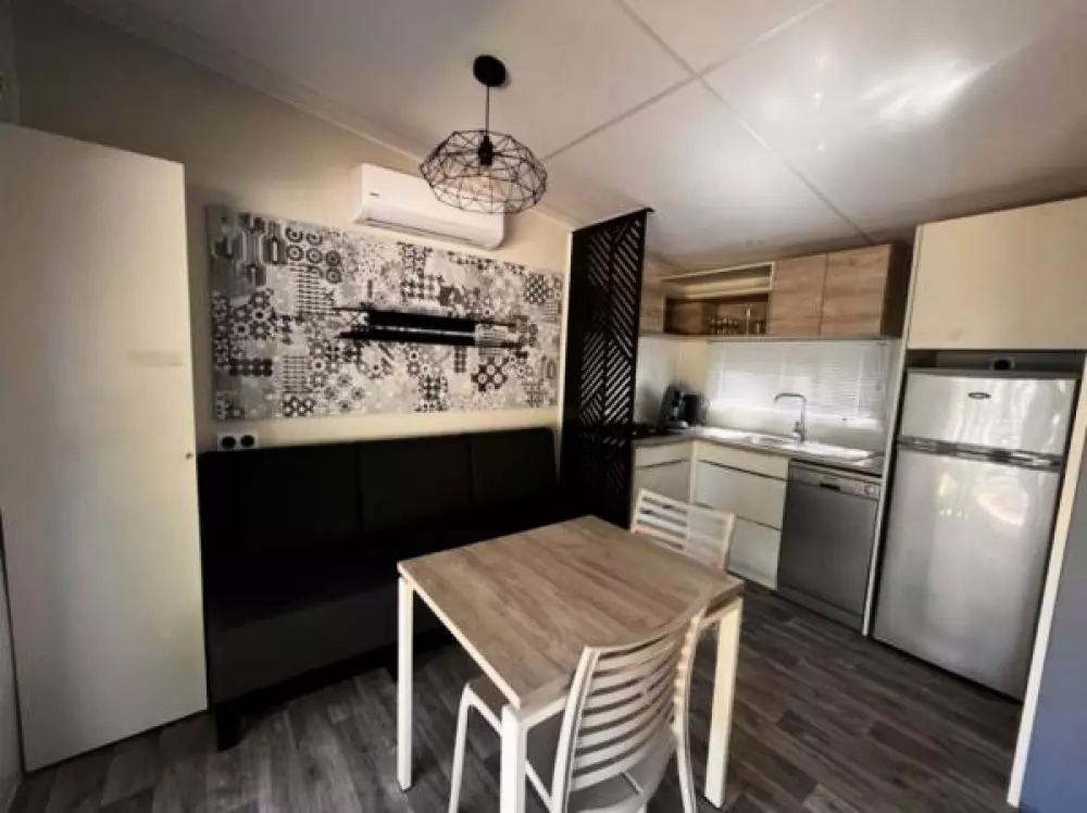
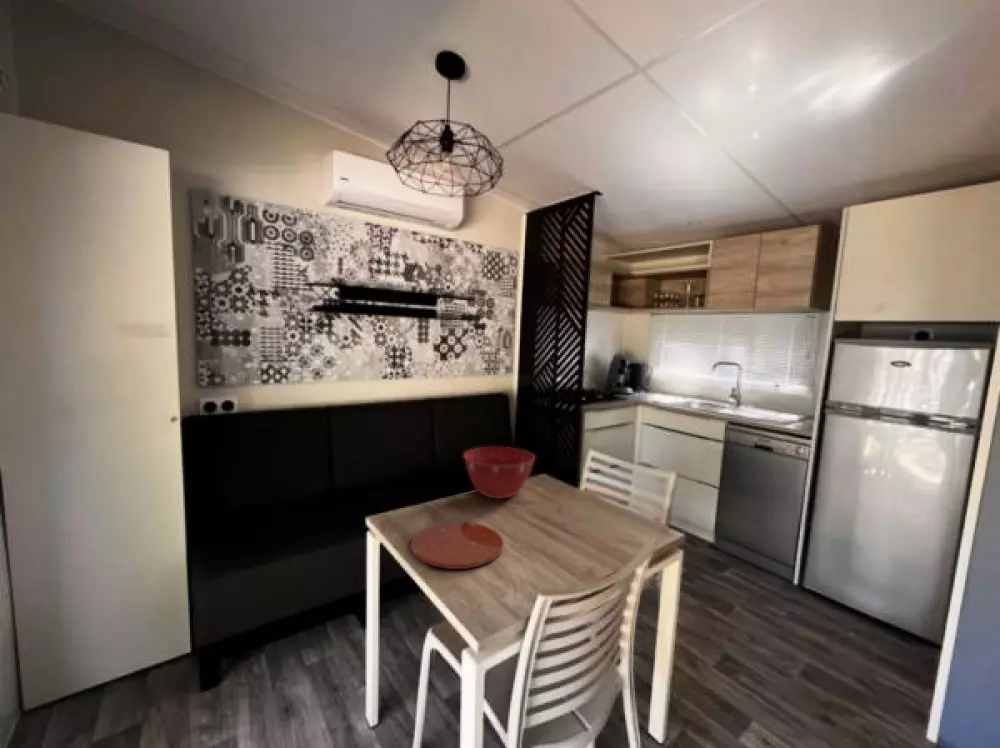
+ plate (457, 542)
+ mixing bowl (498, 473)
